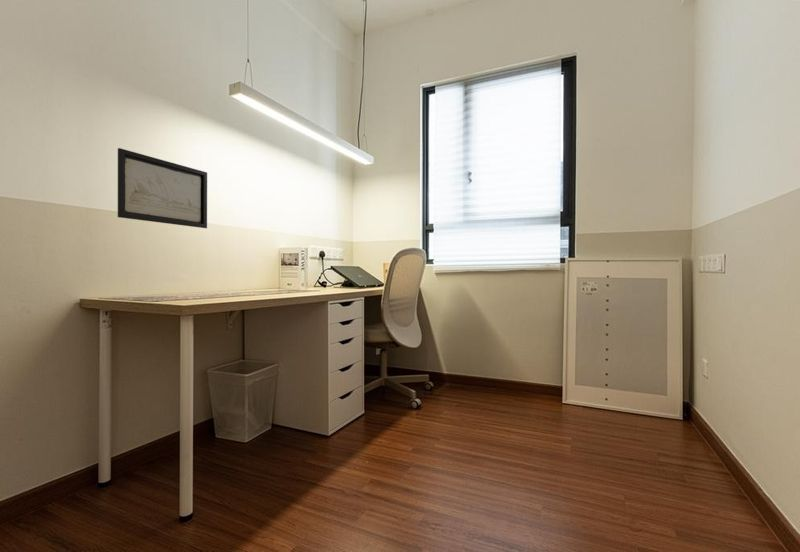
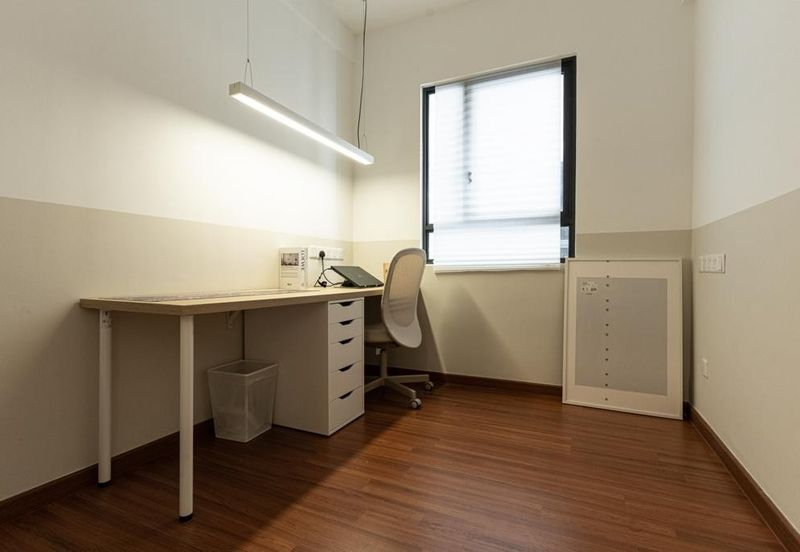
- wall art (167, 192)
